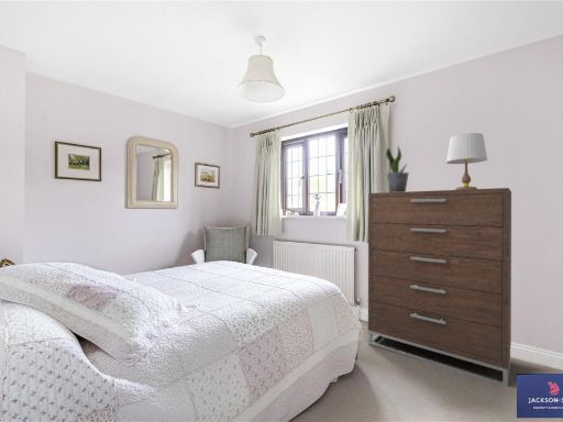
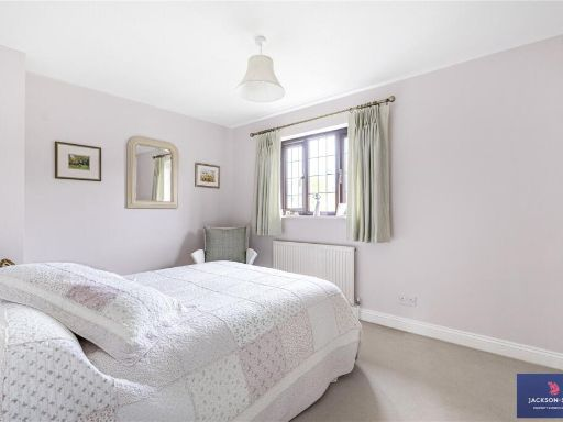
- potted plant (397, 169)
- table lamp (465, 163)
- dresser (435, 271)
